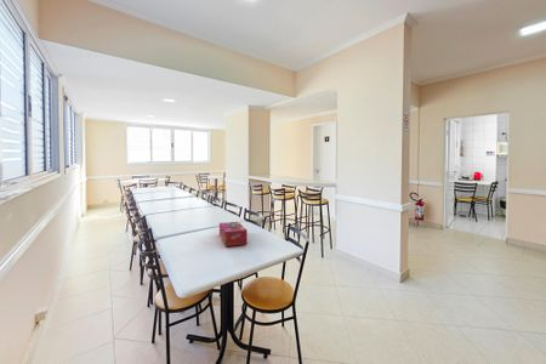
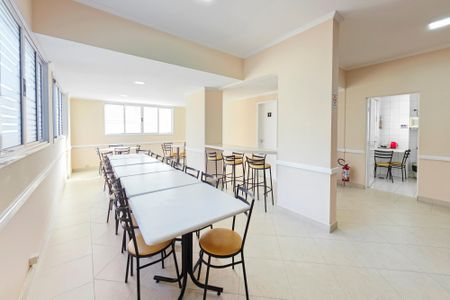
- tissue box (232, 233)
